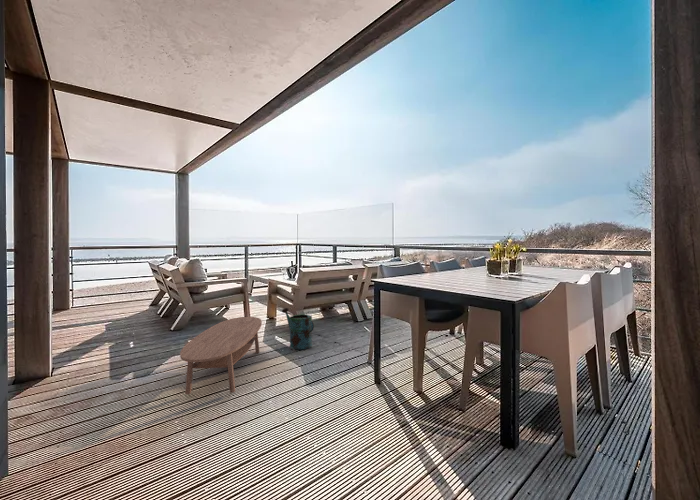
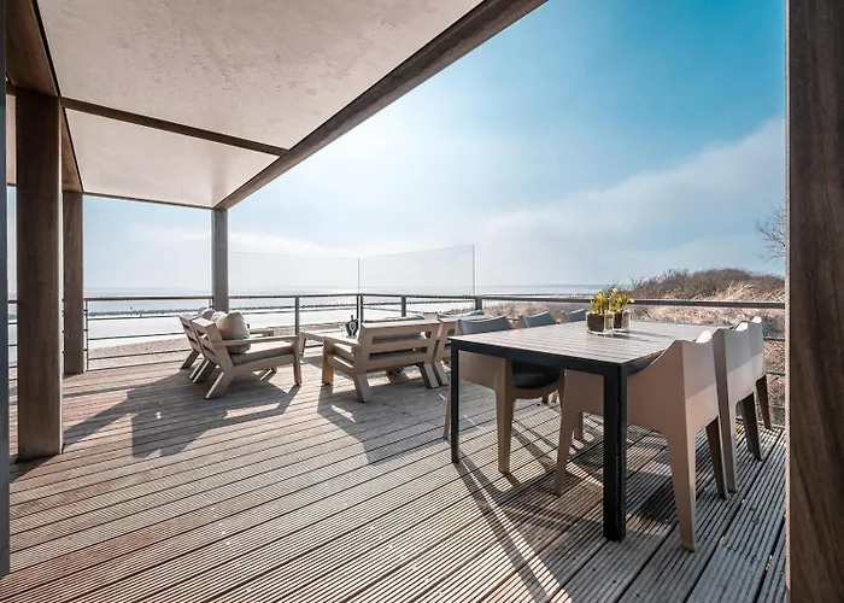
- watering can (297, 327)
- coffee table (228, 351)
